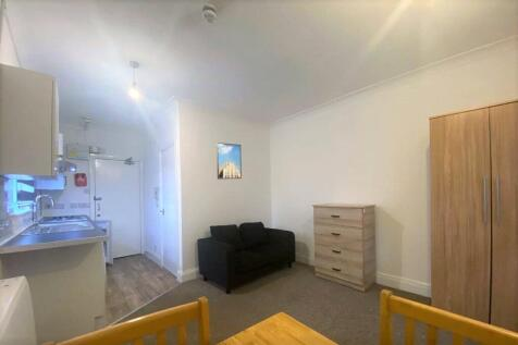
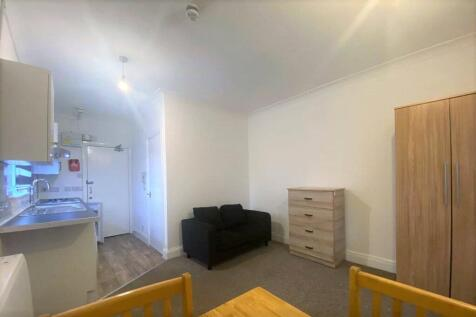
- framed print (229, 161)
